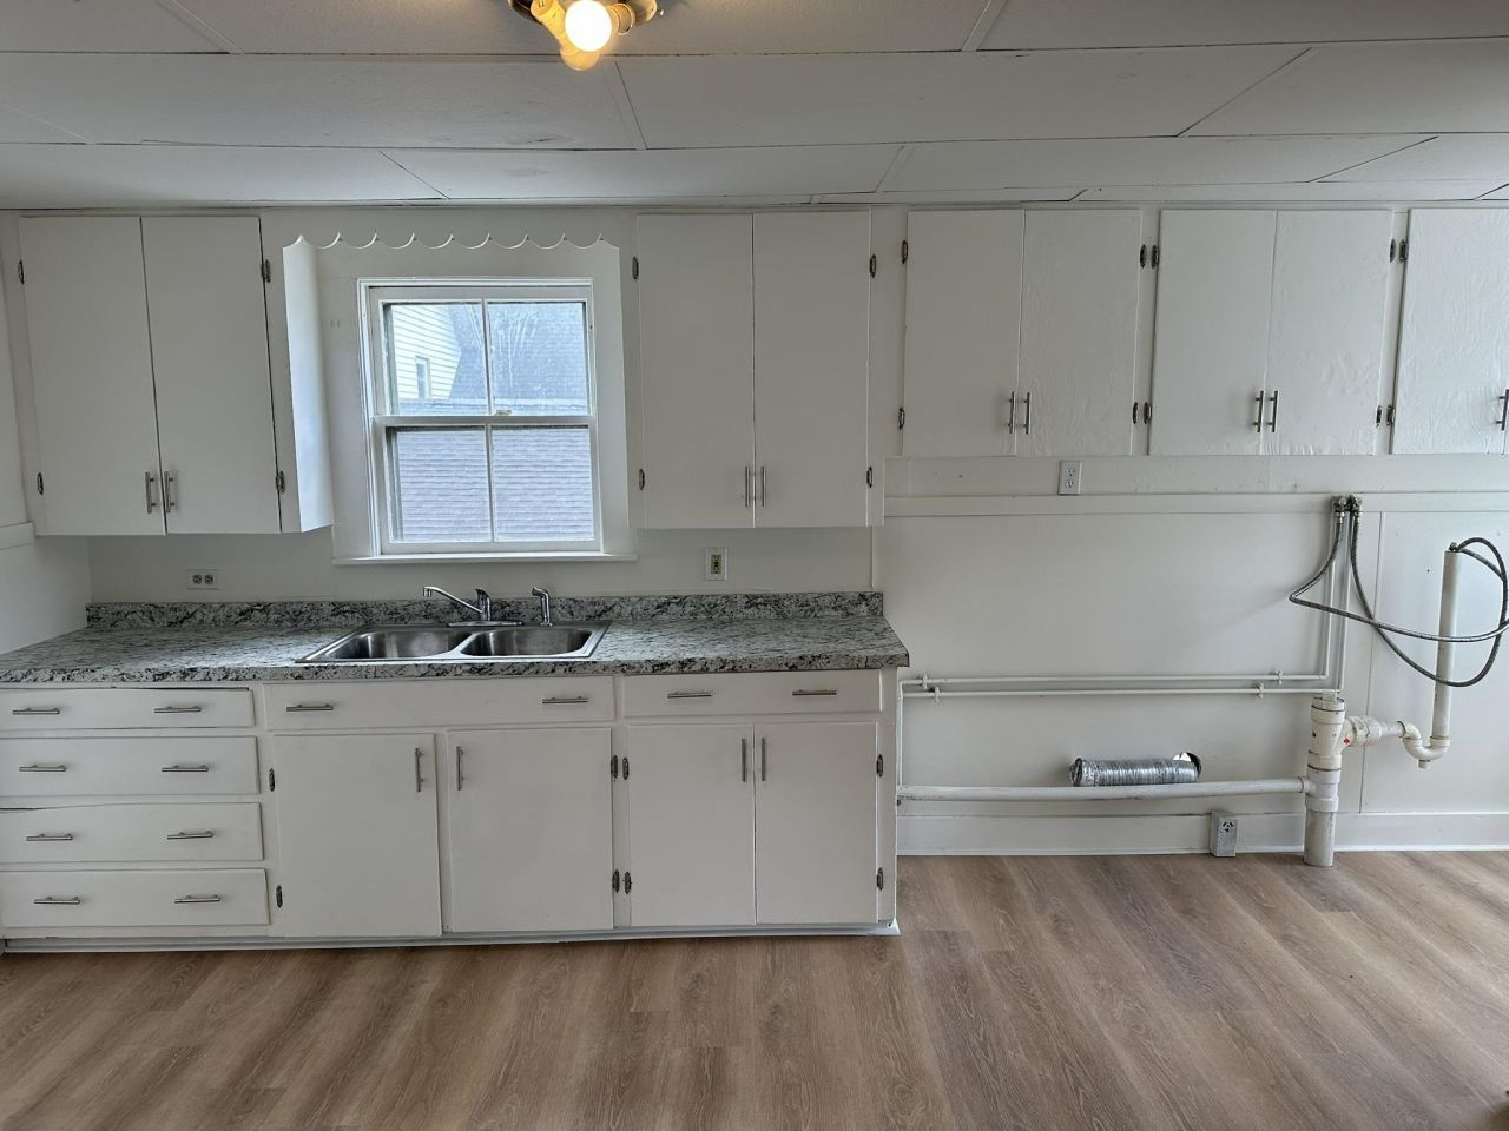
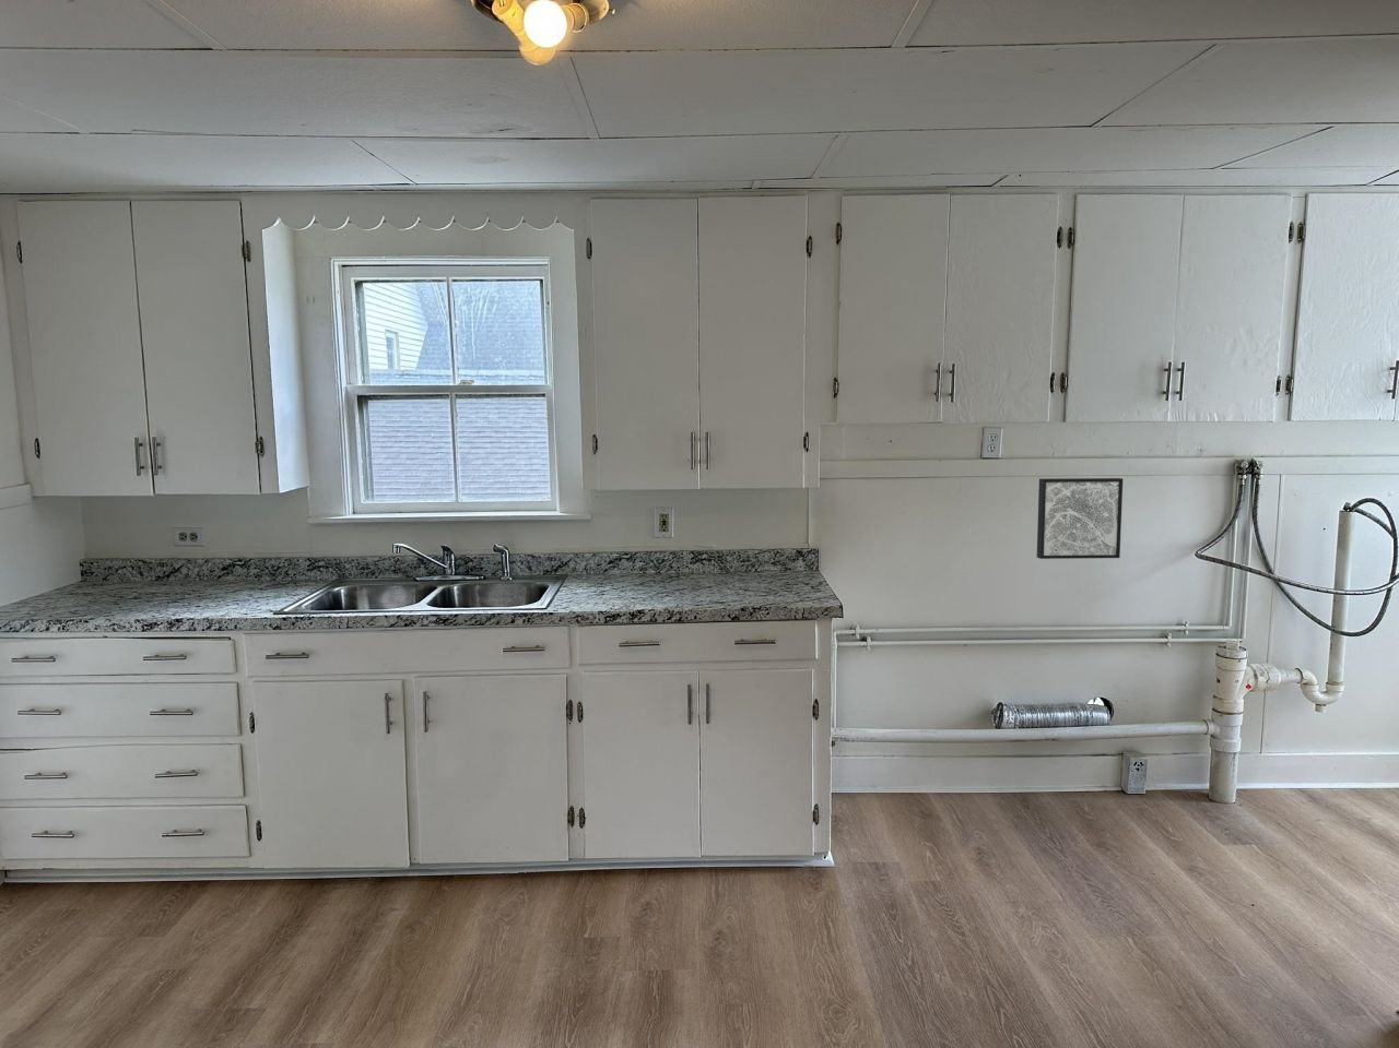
+ wall art (1078, 517)
